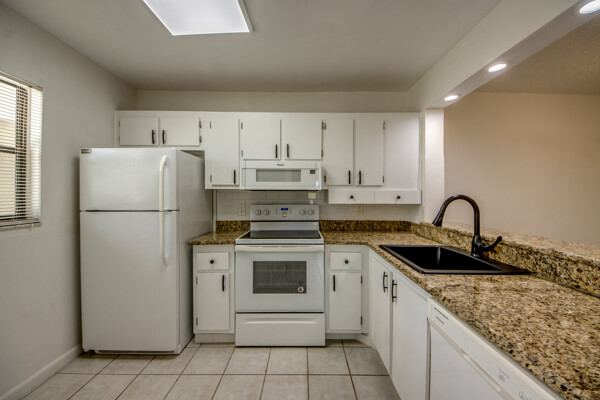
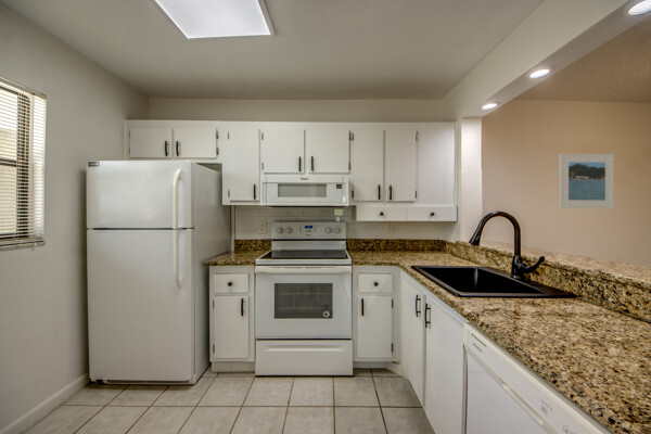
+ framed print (586, 181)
